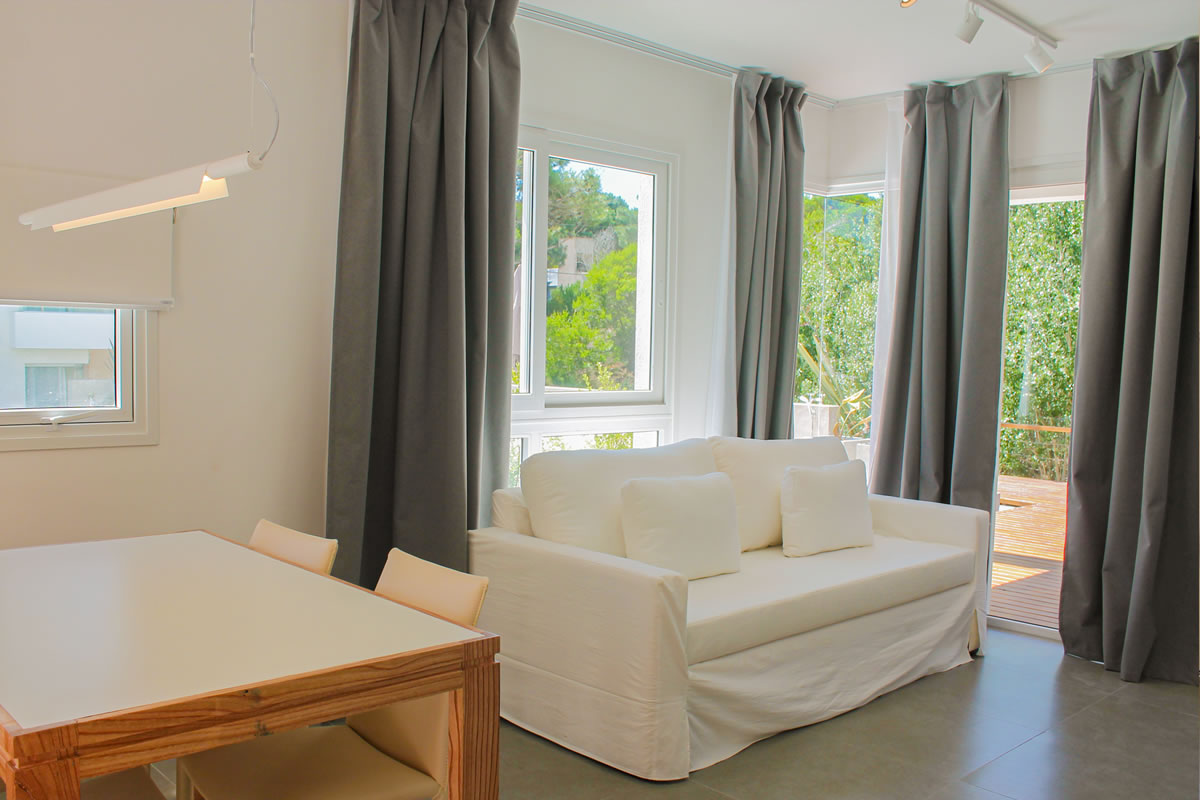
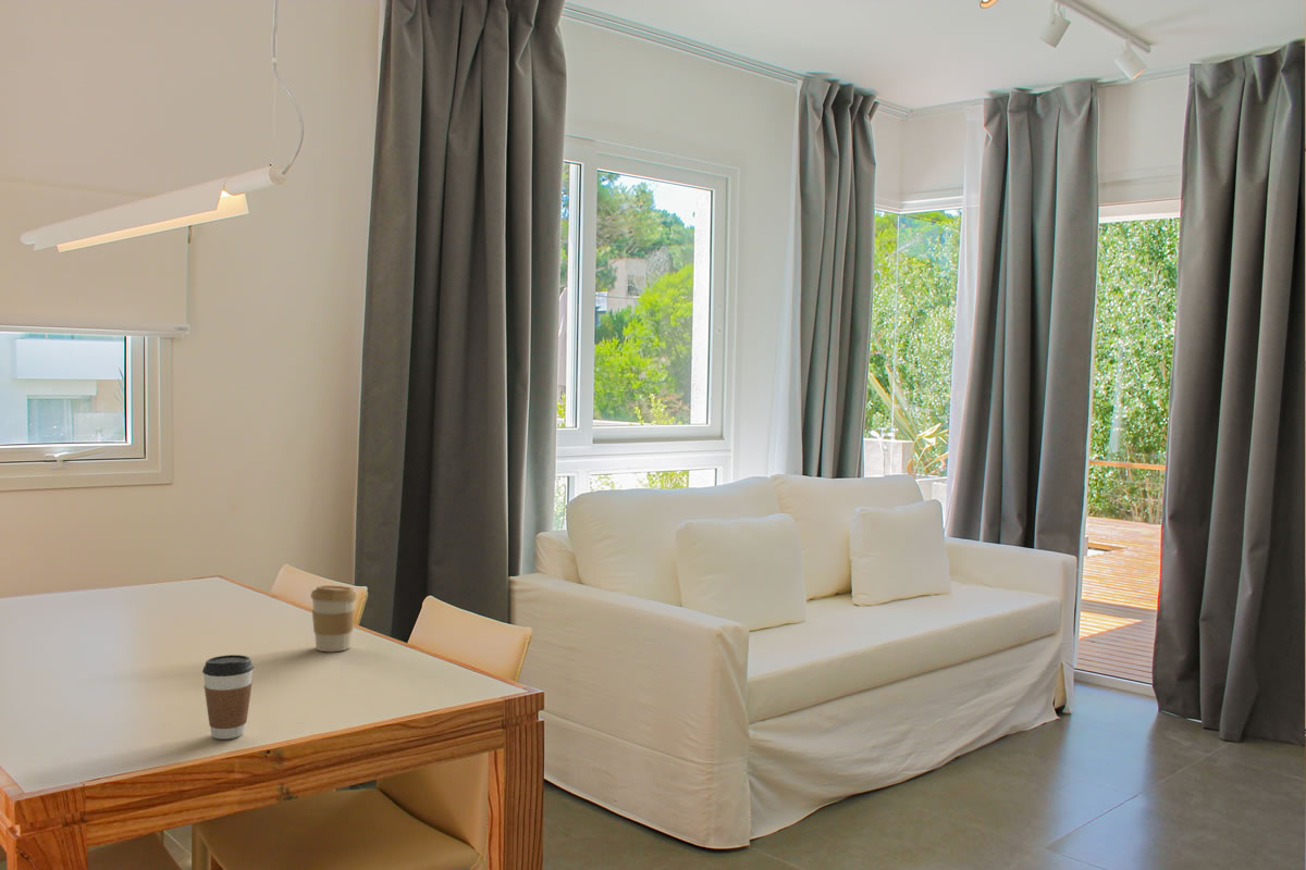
+ coffee cup (227, 696)
+ coffee cup (333, 616)
